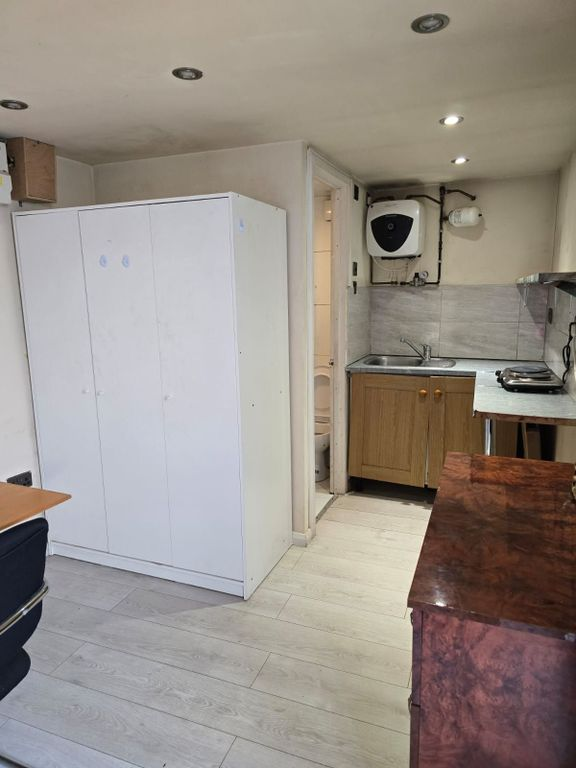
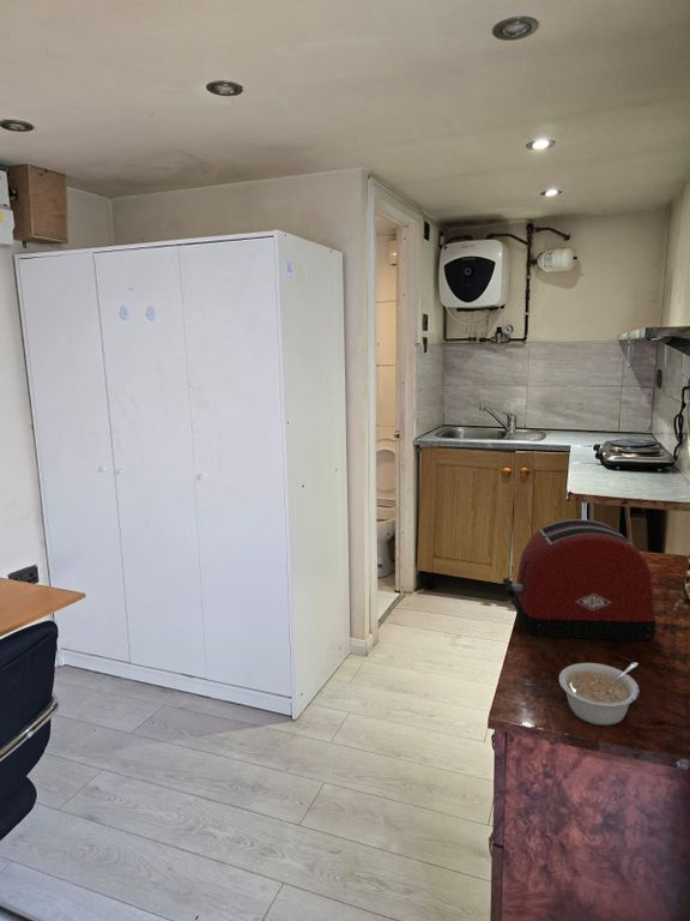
+ legume (598, 691)
+ toaster (582, 573)
